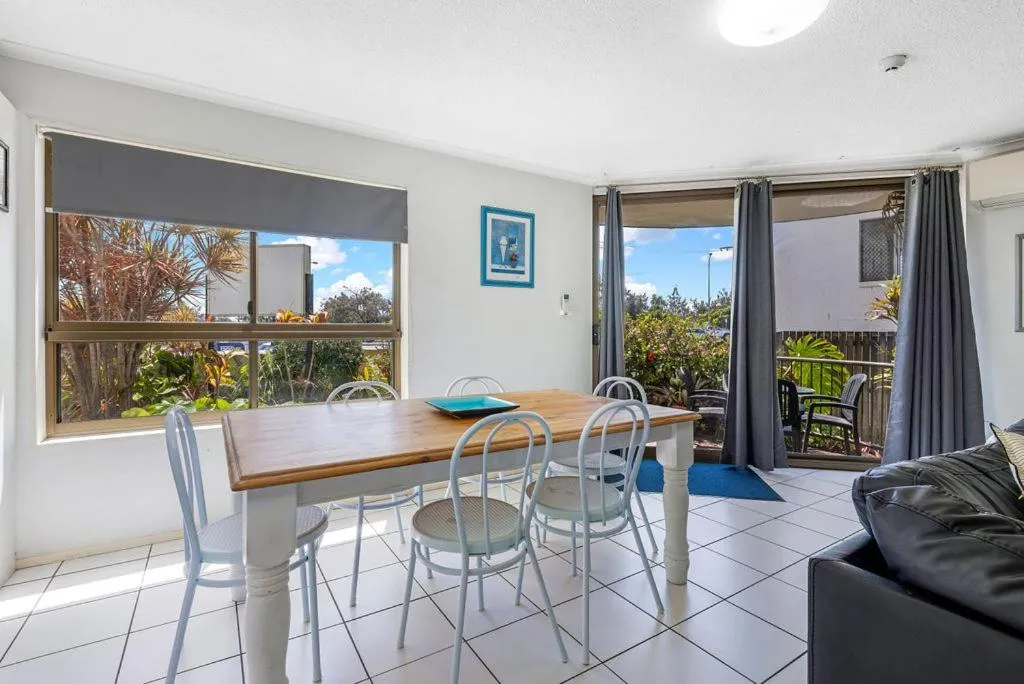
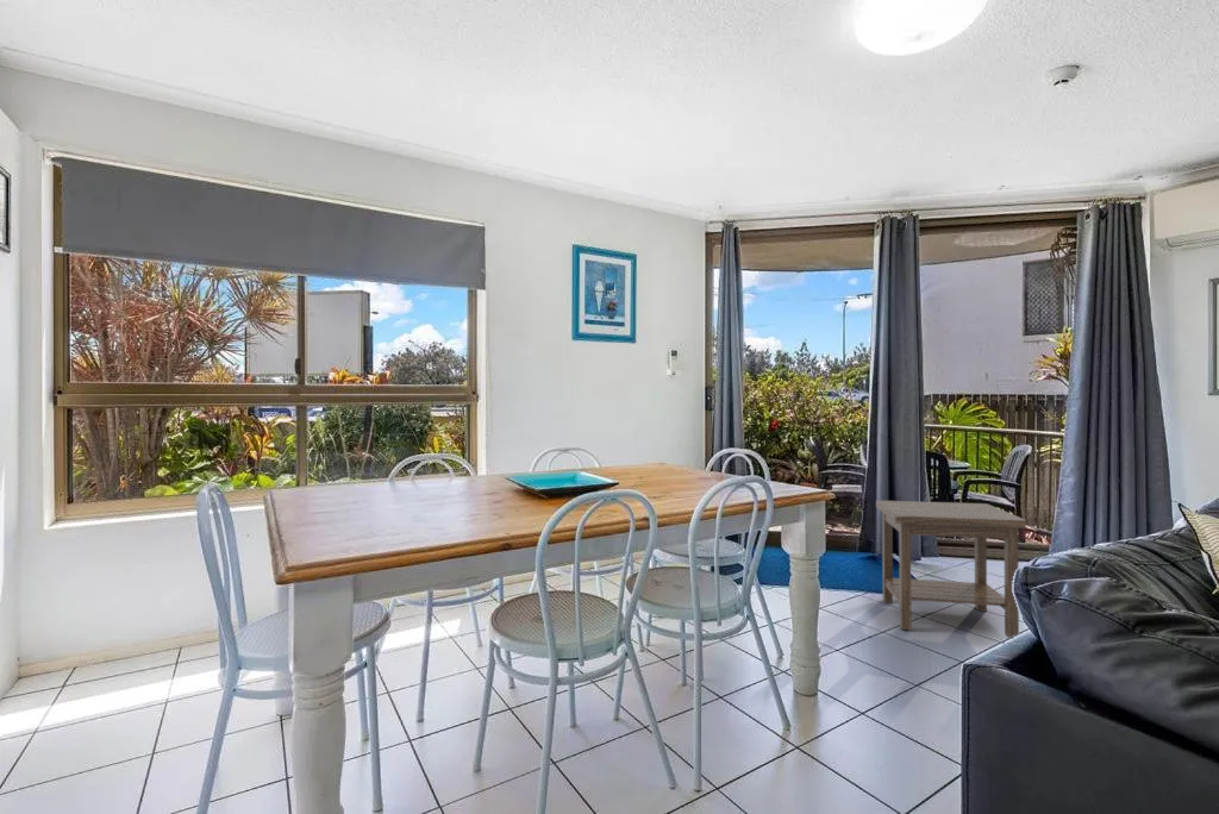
+ side table (944, 581)
